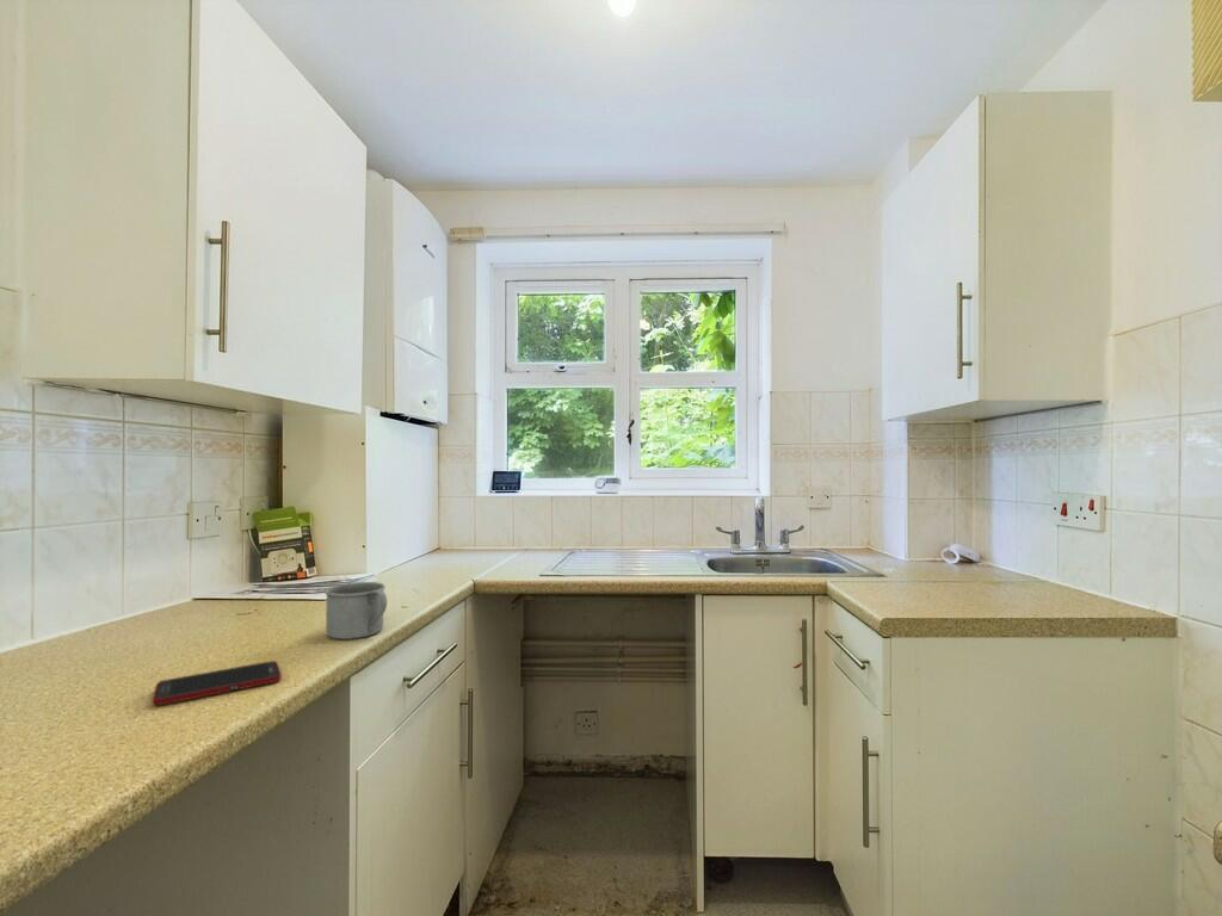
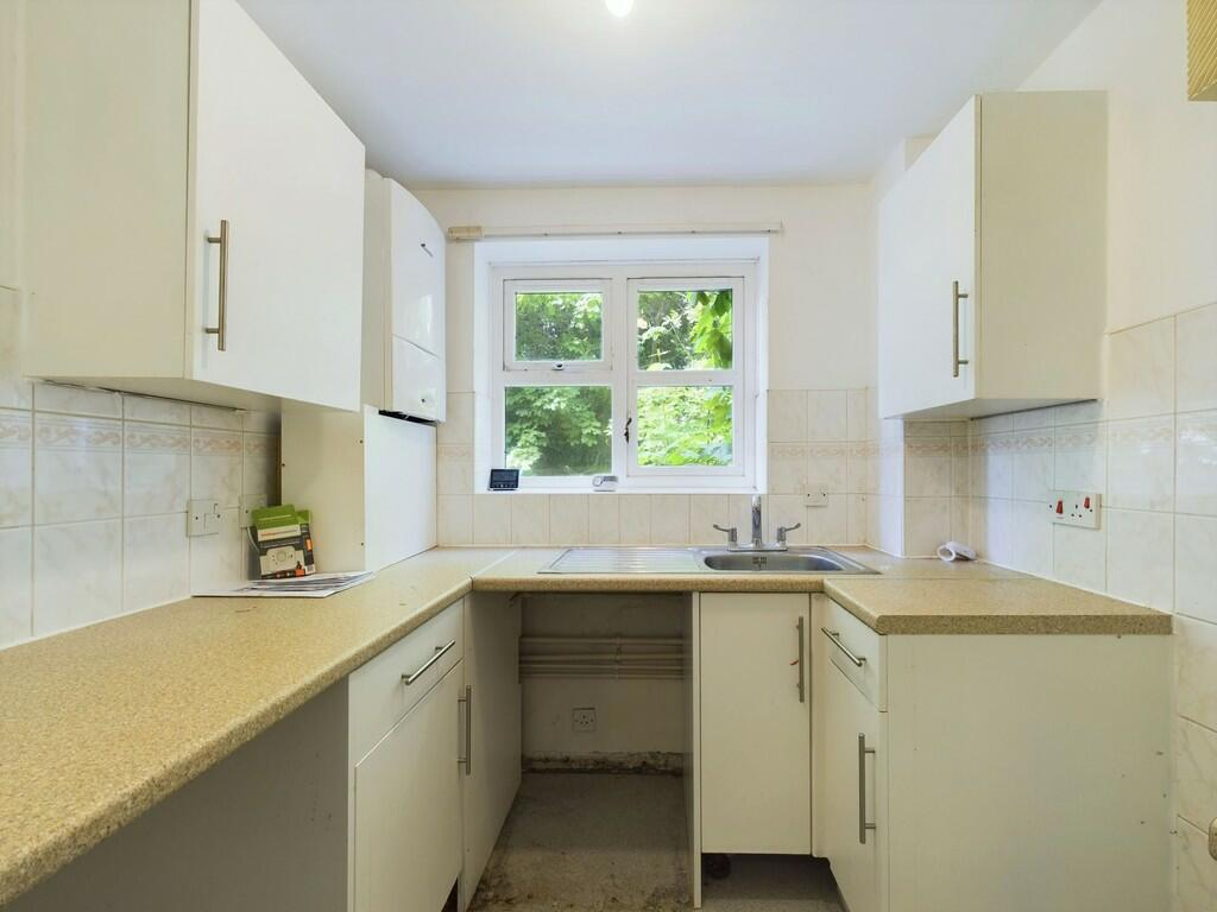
- cell phone (220, 681)
- mug (358, 608)
